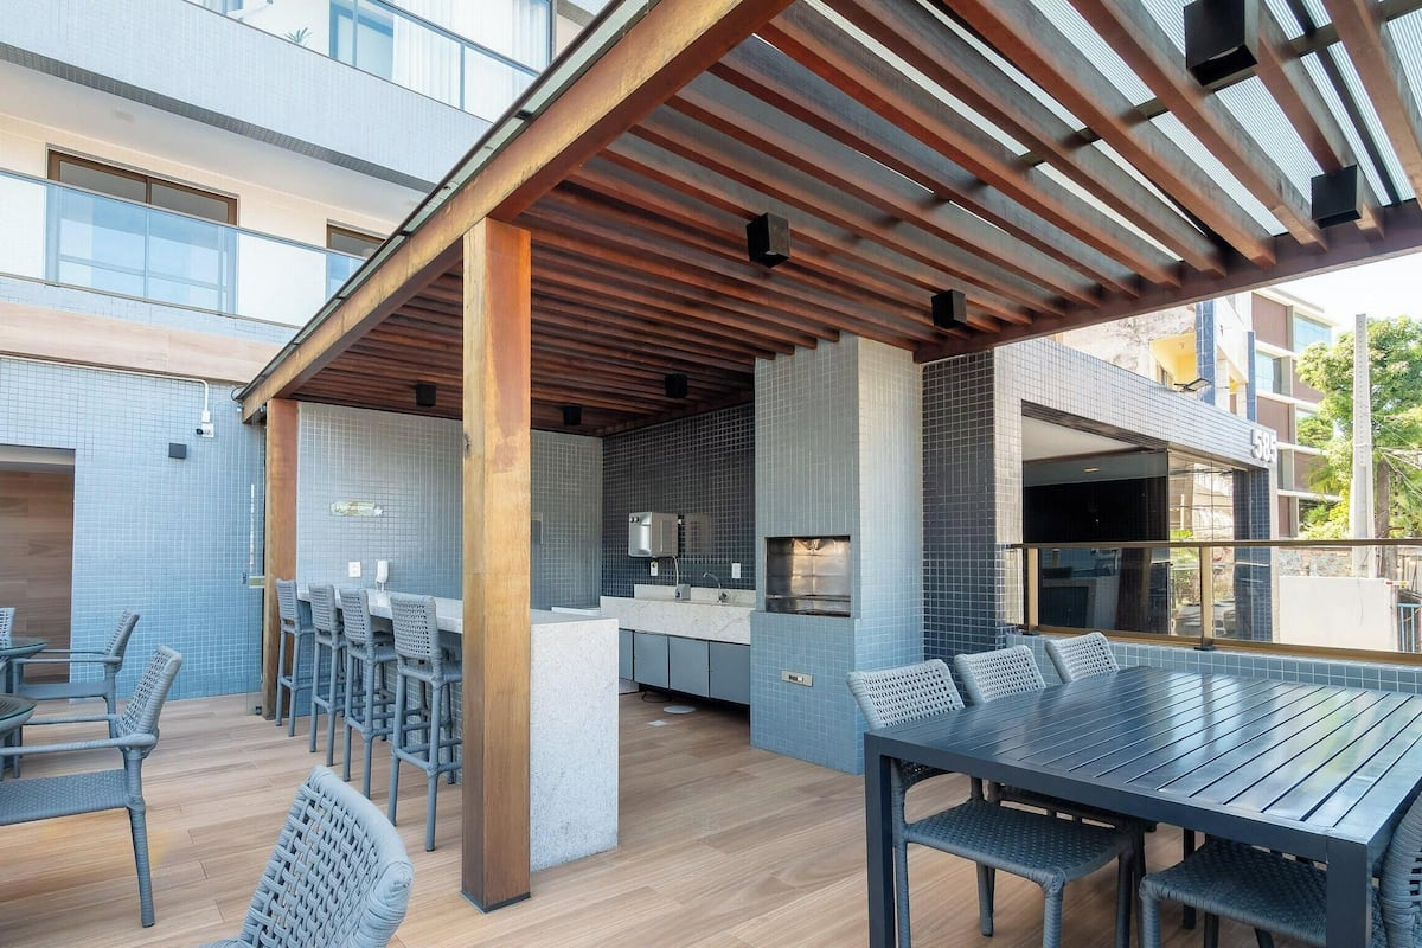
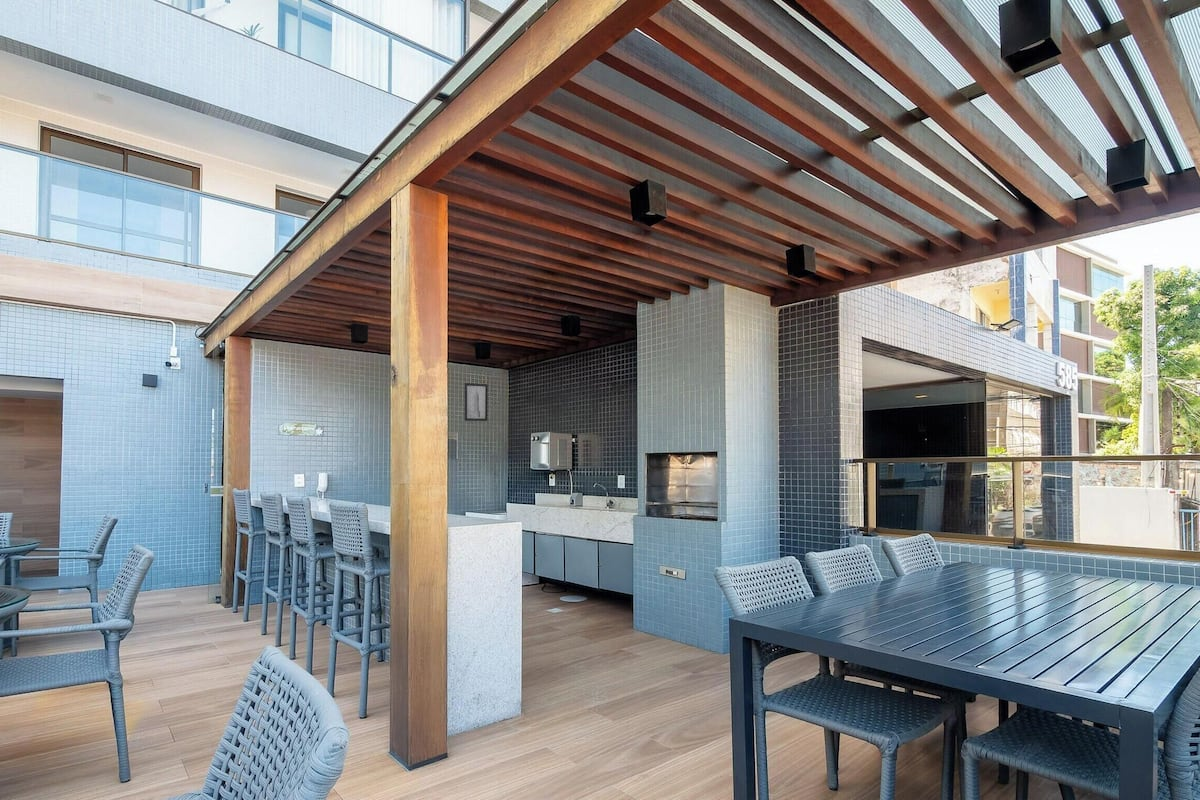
+ wall art (476, 402)
